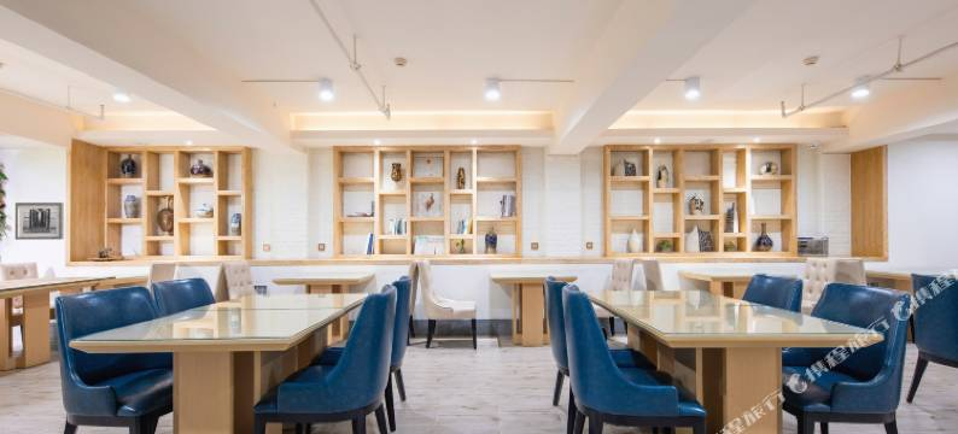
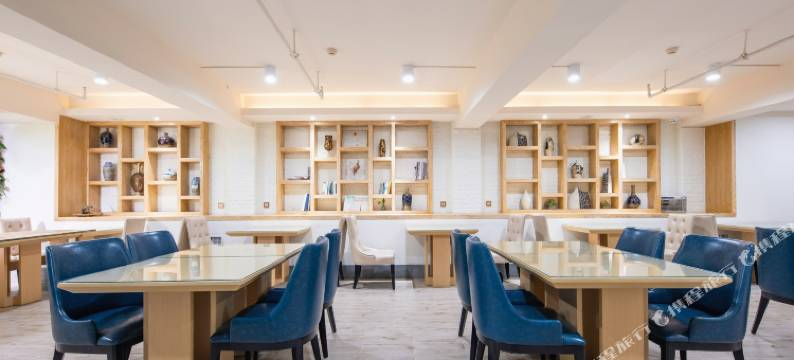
- wall art (39, 221)
